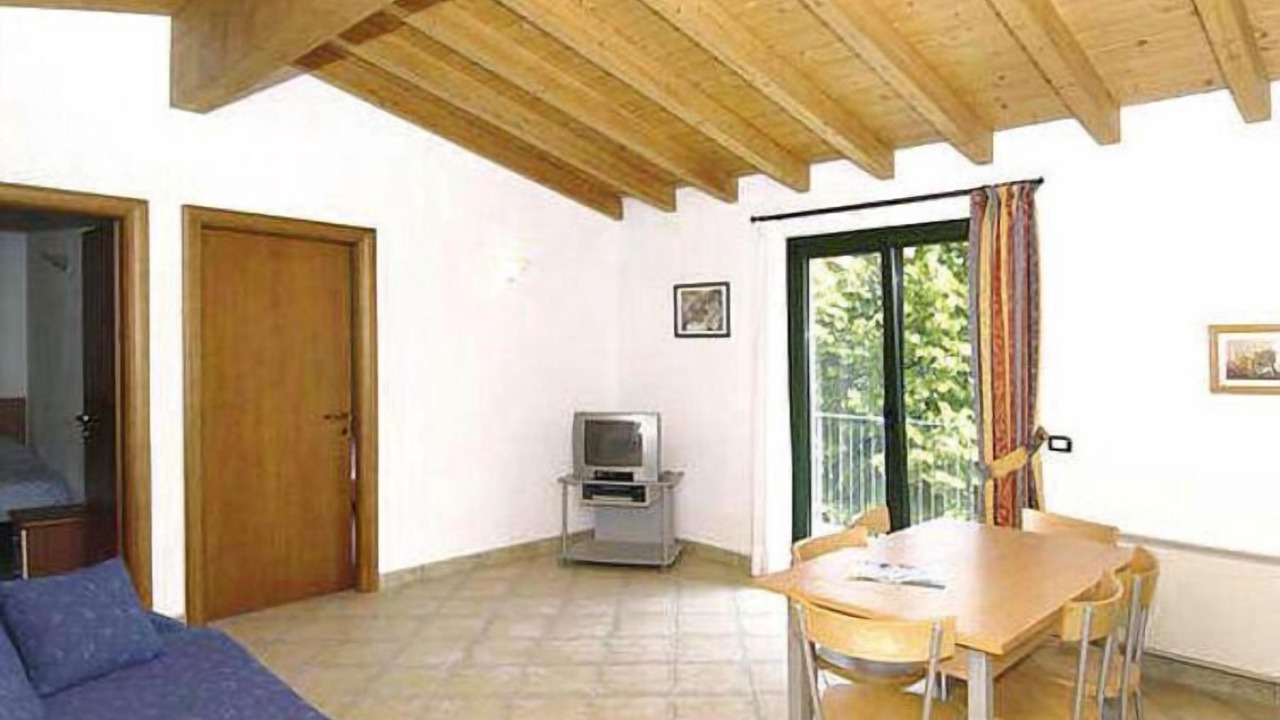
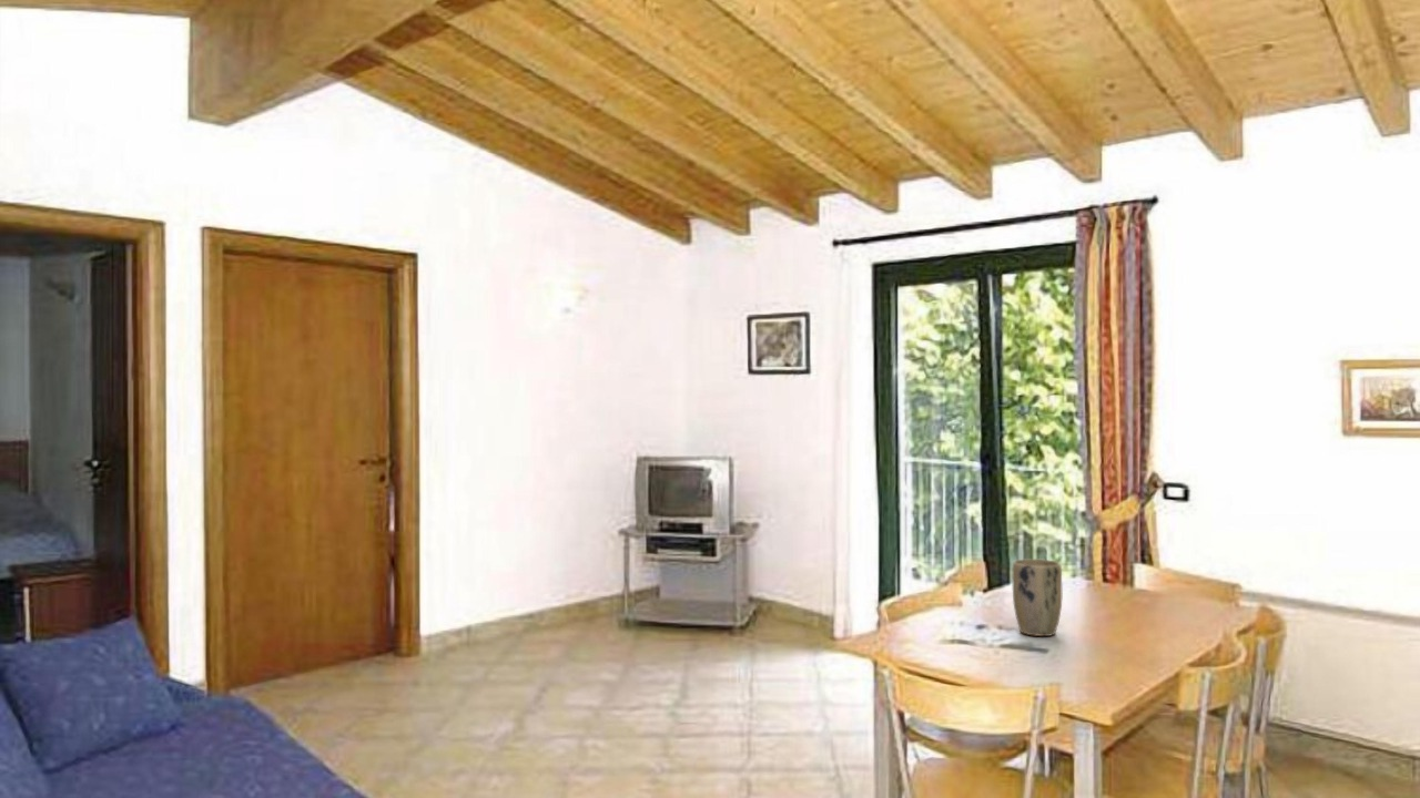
+ plant pot (1036, 597)
